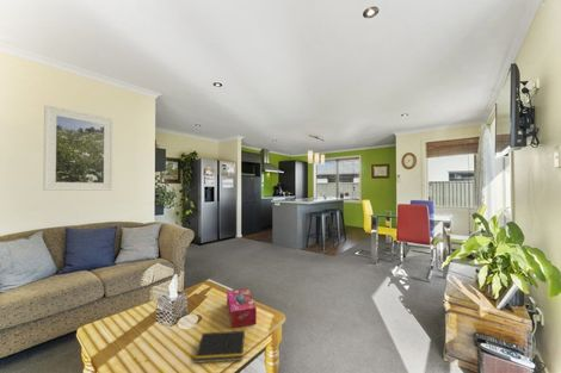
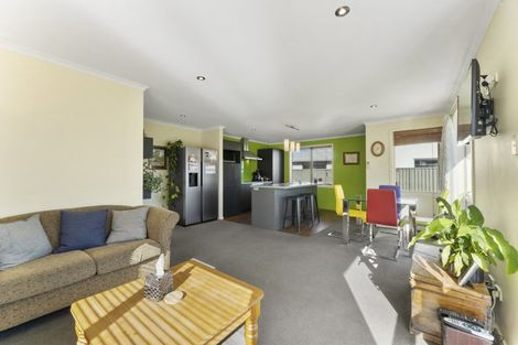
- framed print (81, 151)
- notepad (221, 346)
- tissue box (240, 305)
